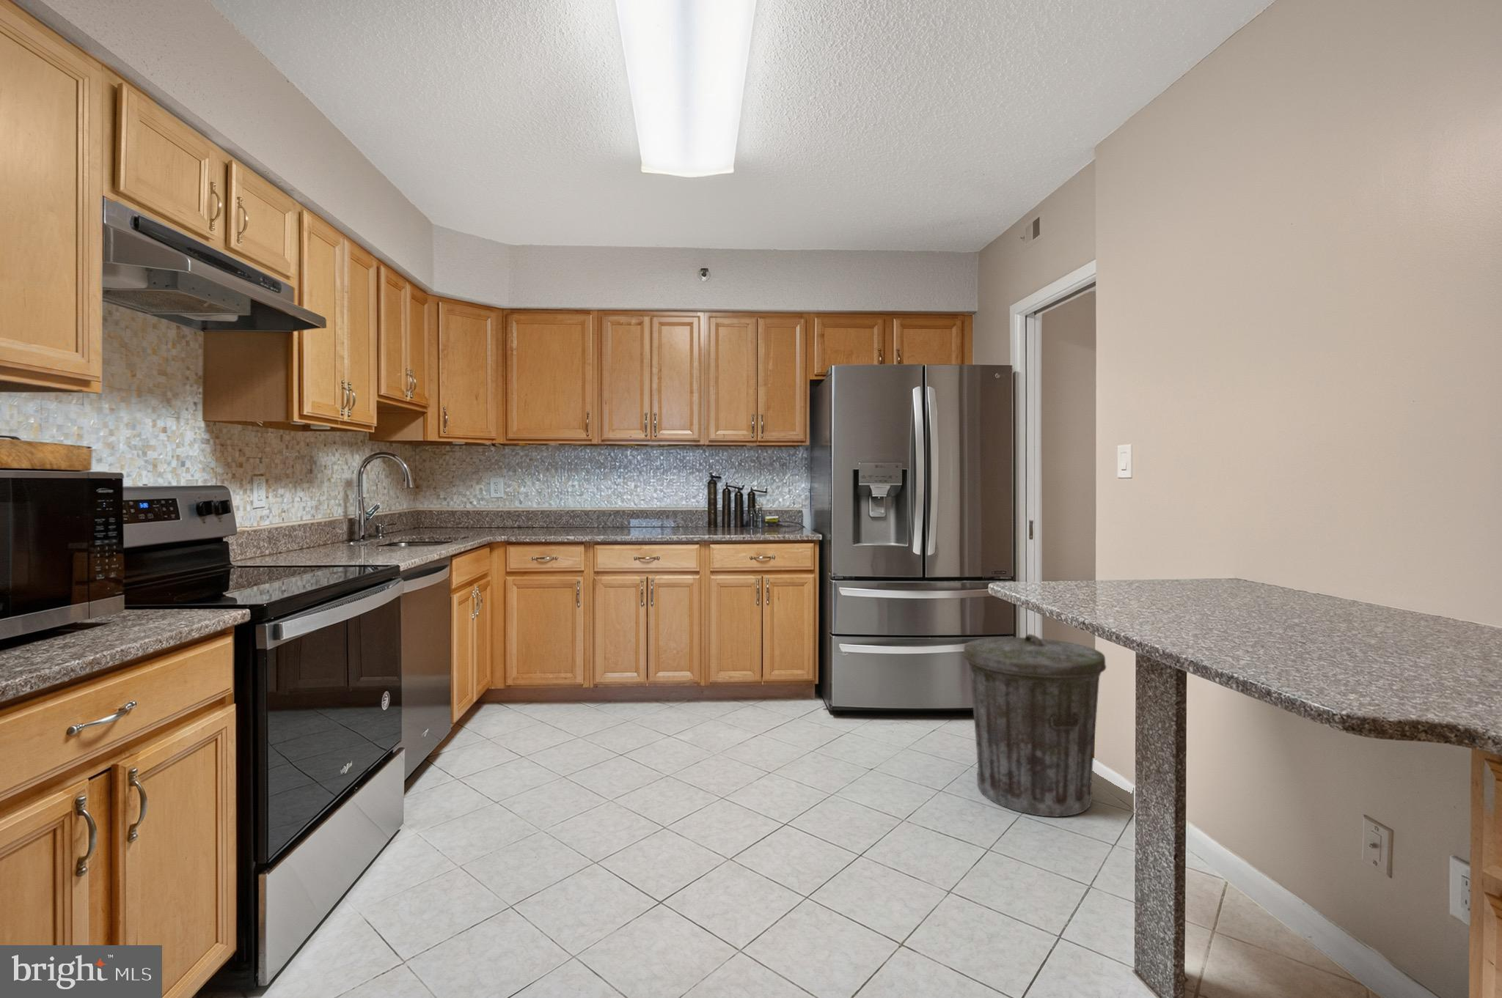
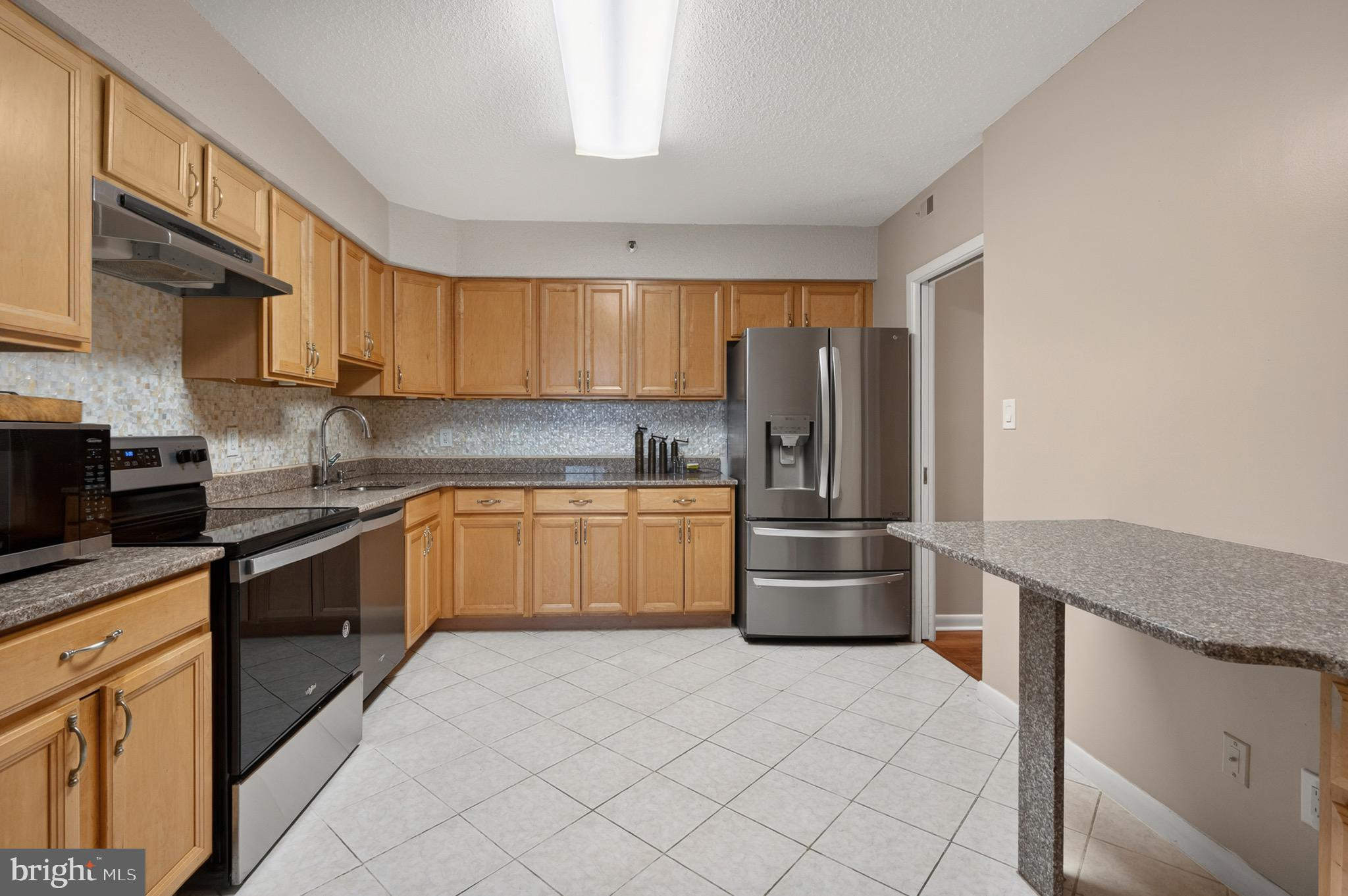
- trash can (1032, 714)
